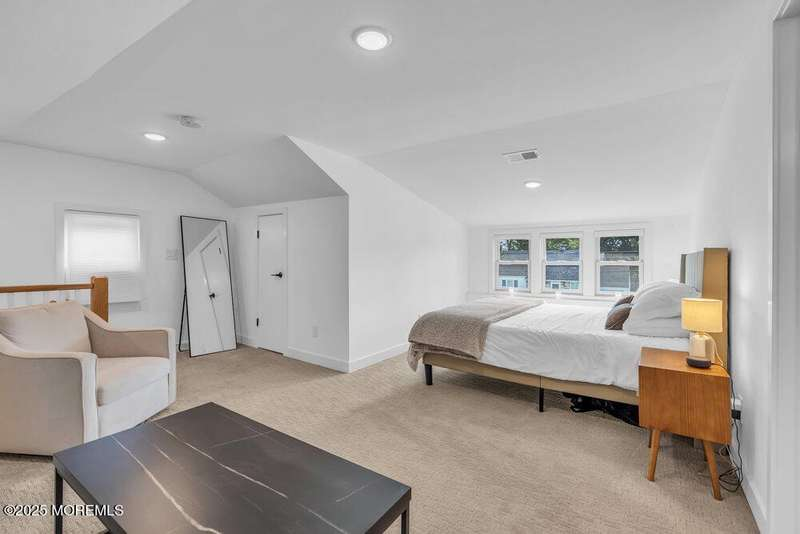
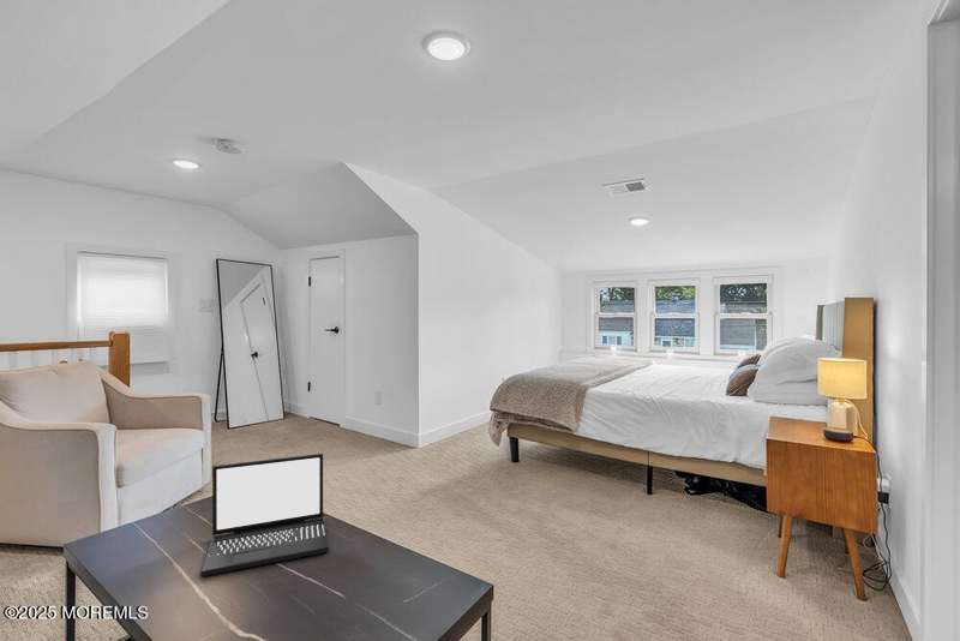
+ laptop (269, 508)
